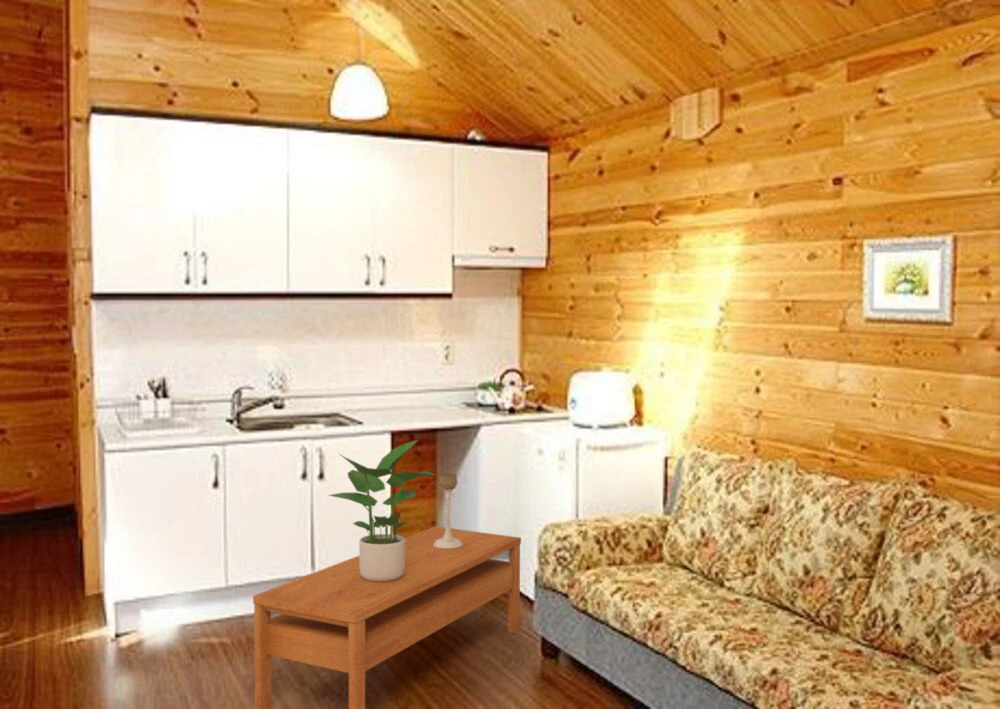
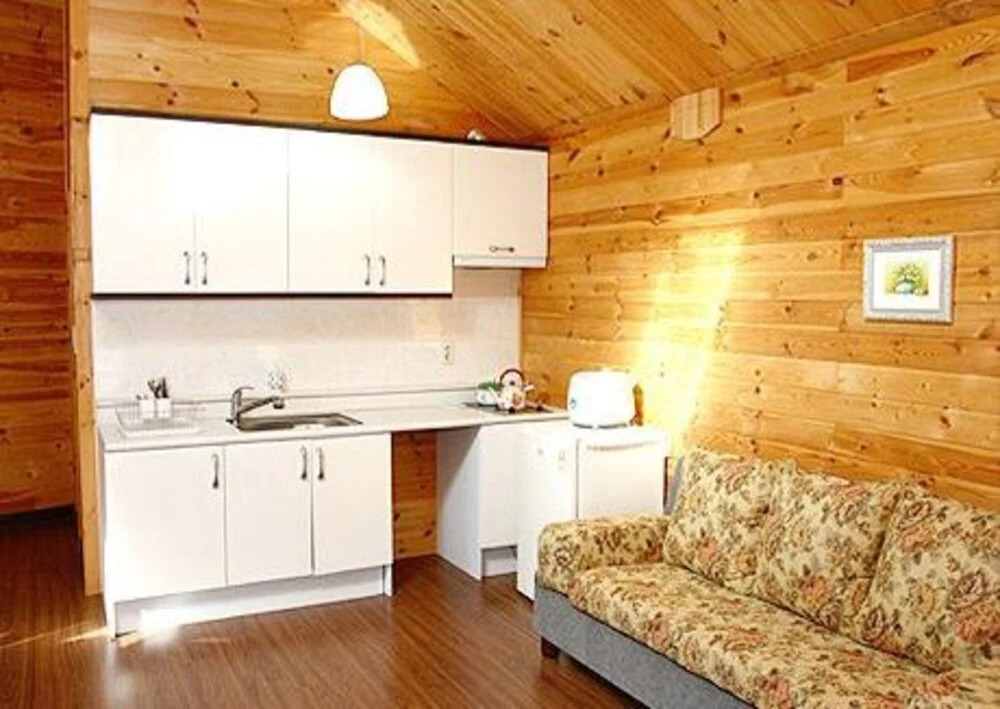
- candle holder (448, 509)
- coffee table (402, 615)
- potted plant (372, 507)
